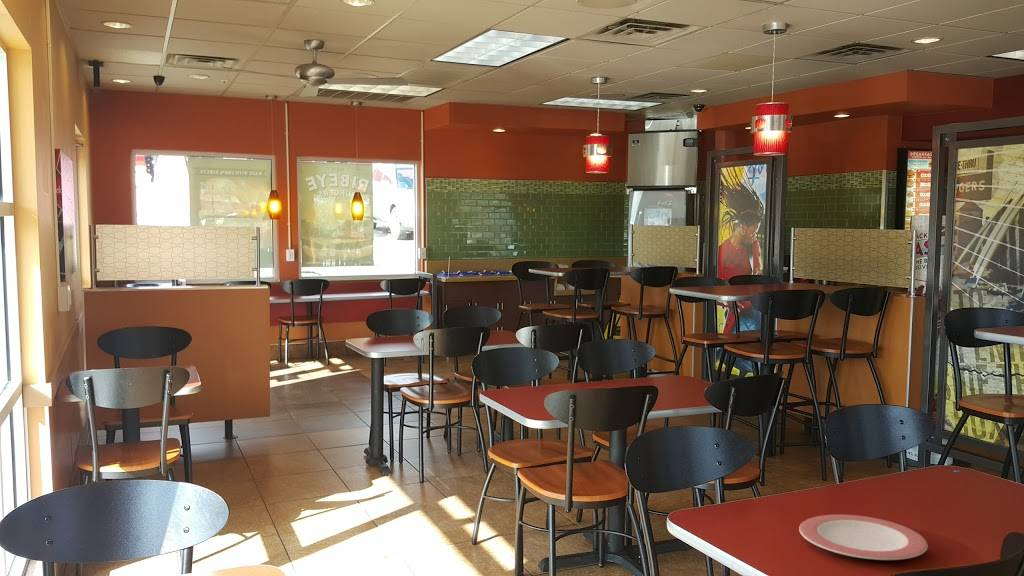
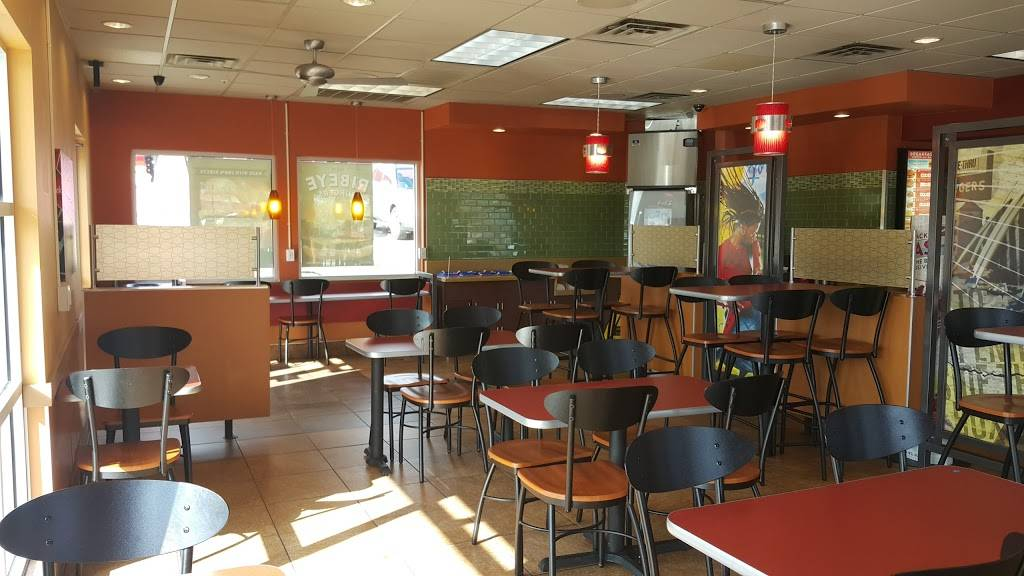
- plate (861, 538)
